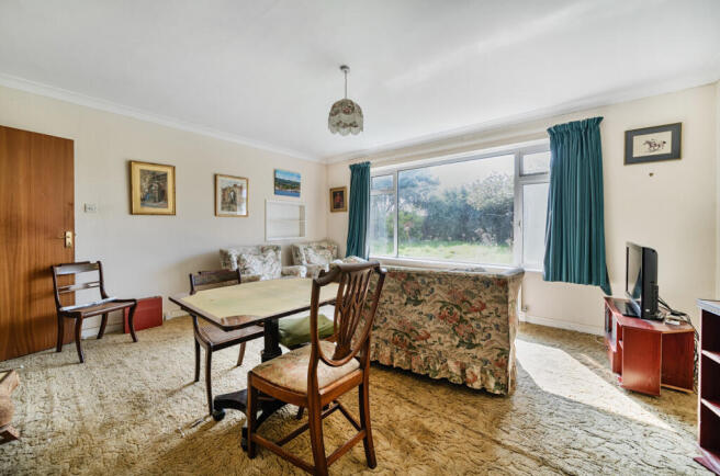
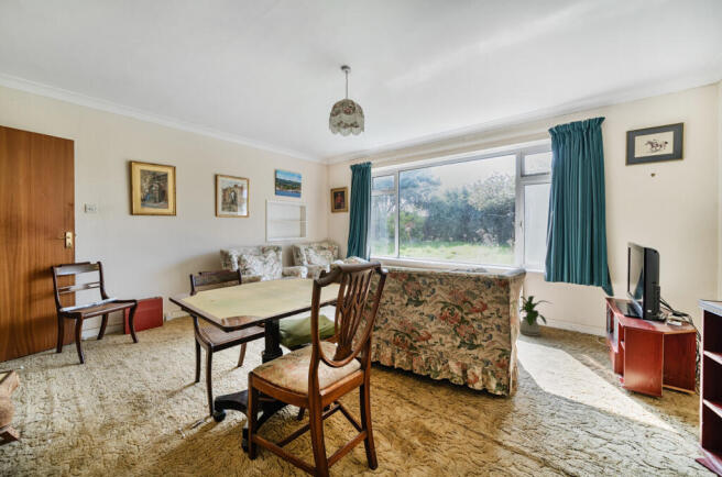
+ house plant (532, 312)
